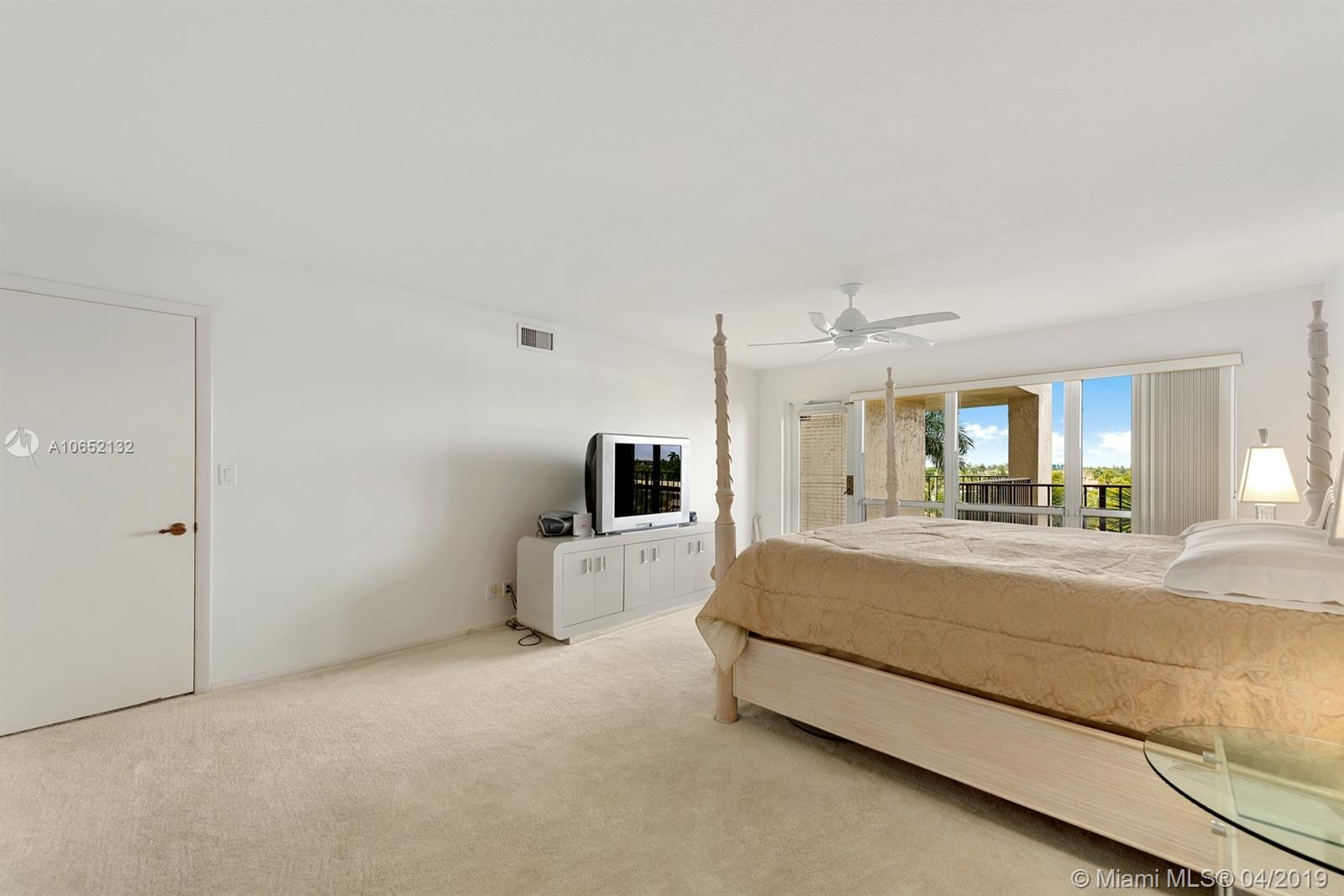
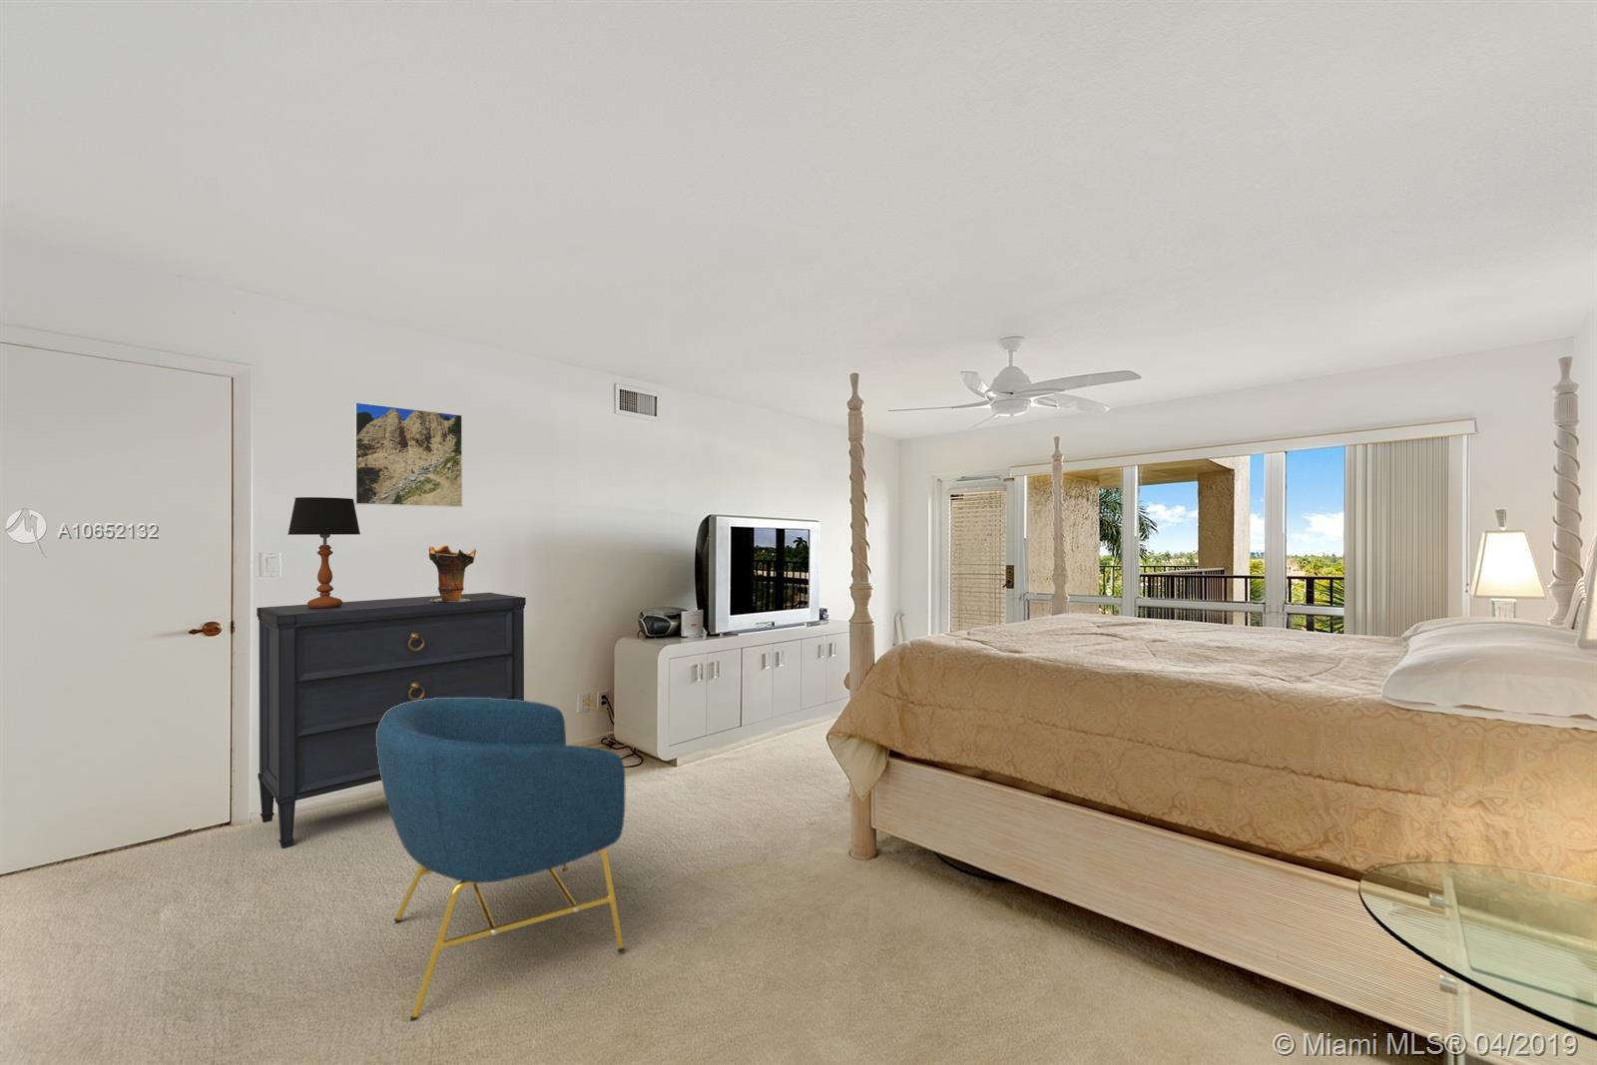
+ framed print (410, 458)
+ dresser (400, 701)
+ table lamp (324, 552)
+ decorative vase (453, 572)
+ armchair (494, 820)
